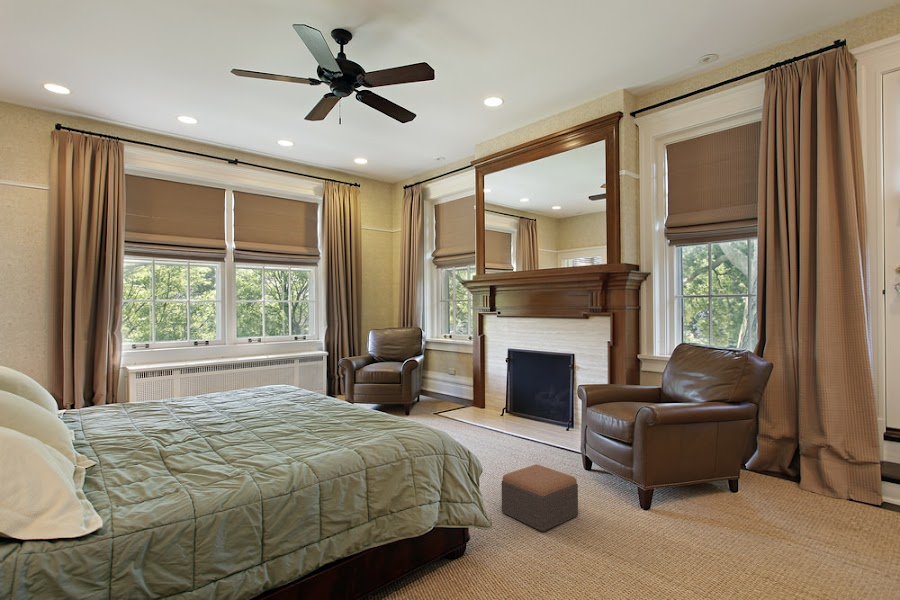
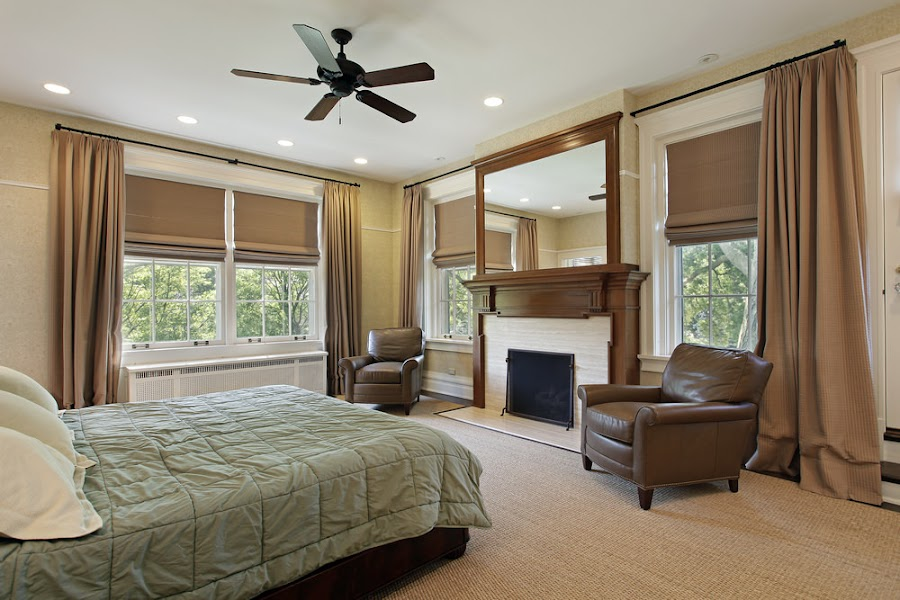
- footstool (539, 494)
